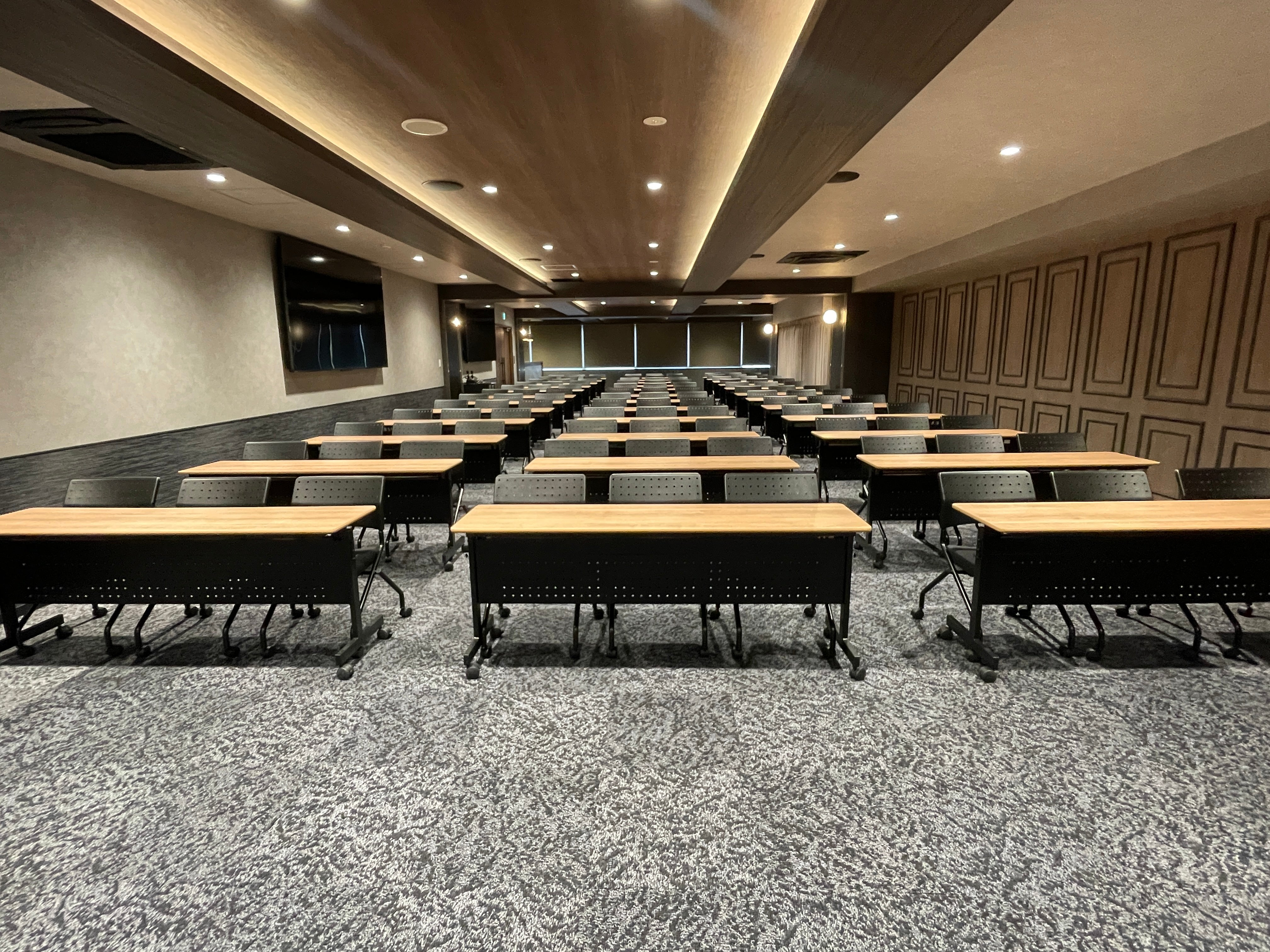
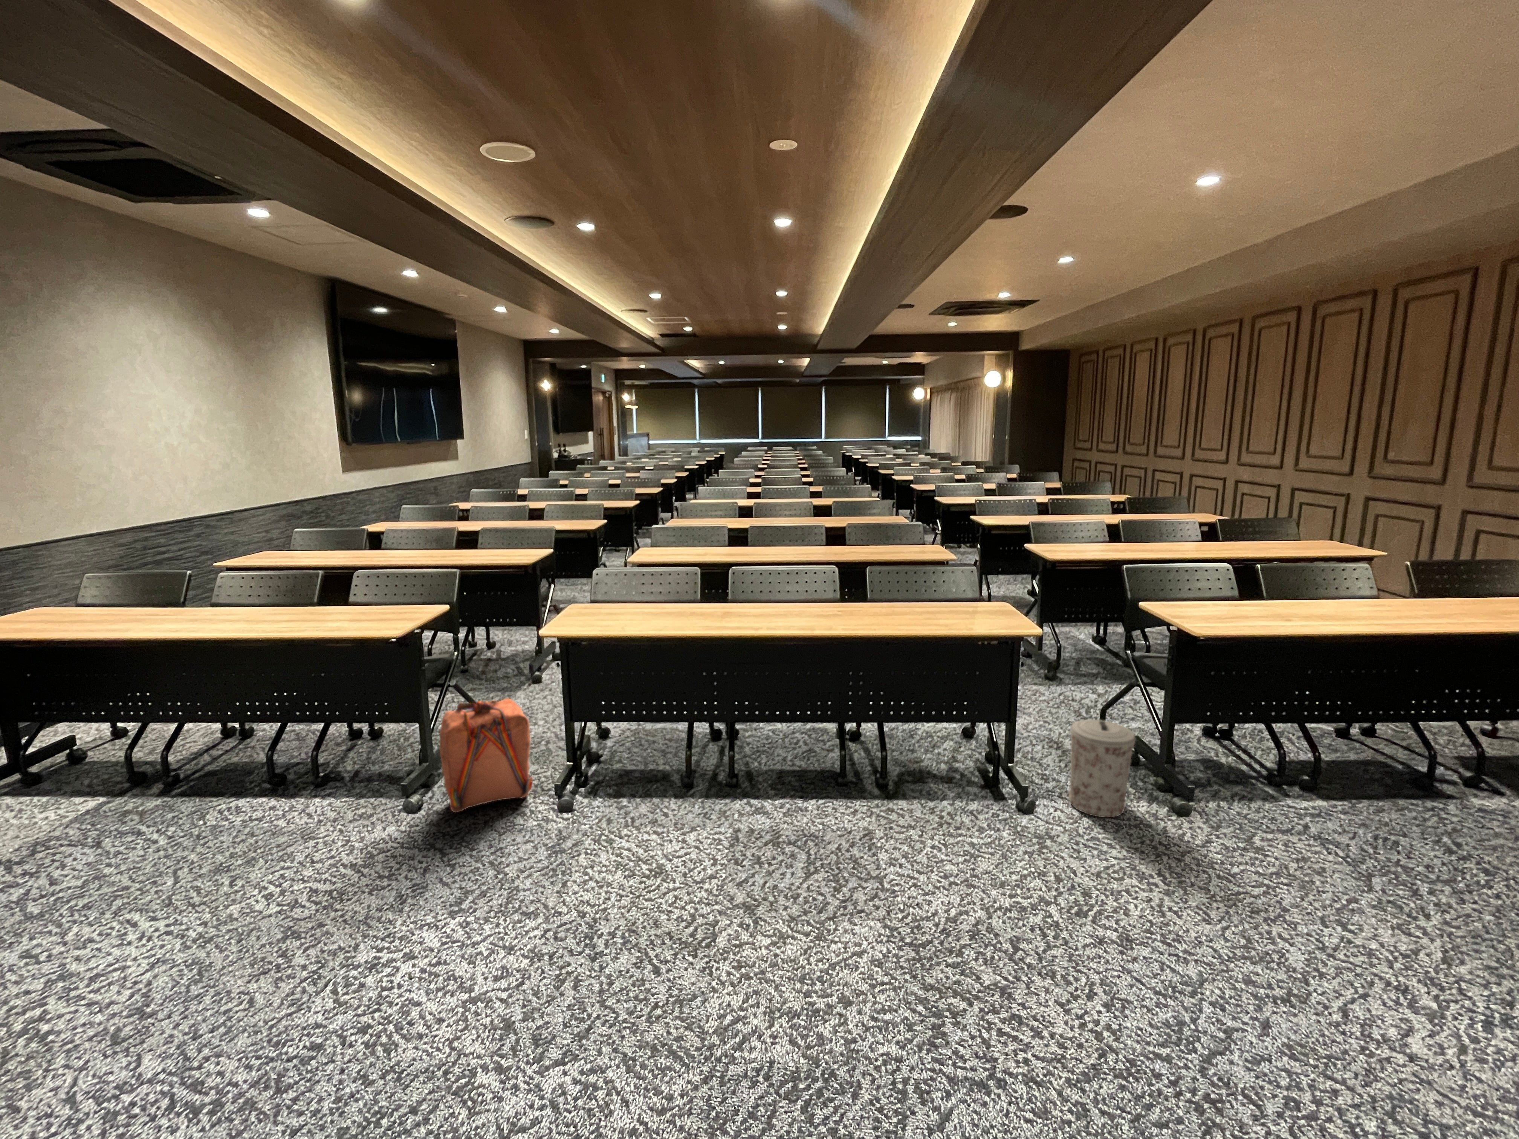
+ trash can (1099, 765)
+ backpack (488, 751)
